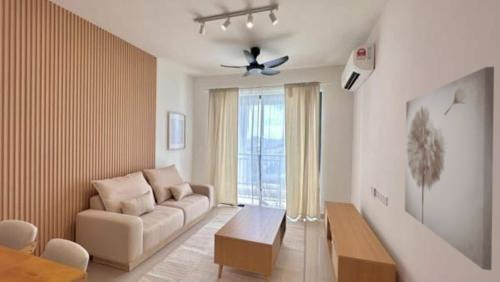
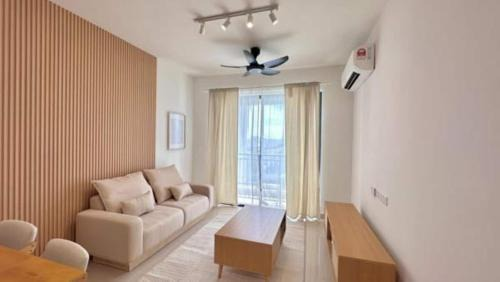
- wall art (435, 160)
